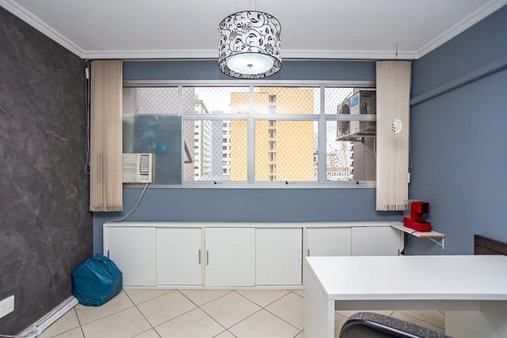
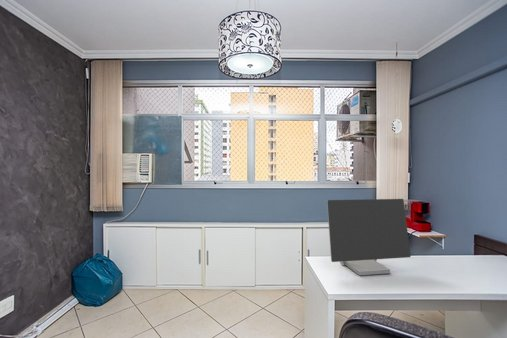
+ computer monitor (365, 233)
